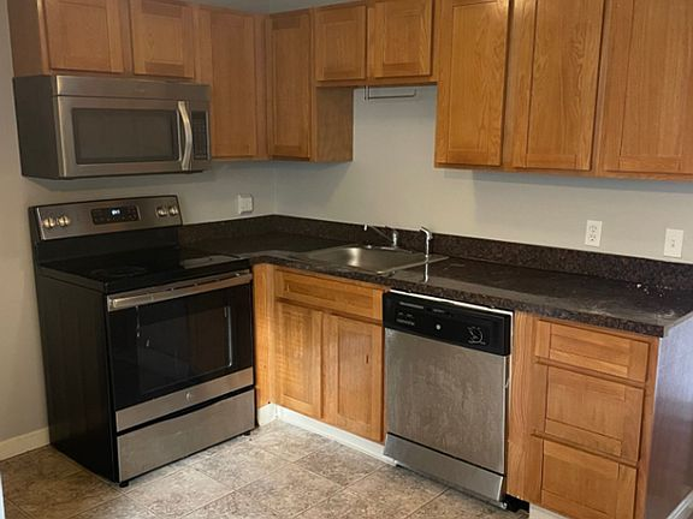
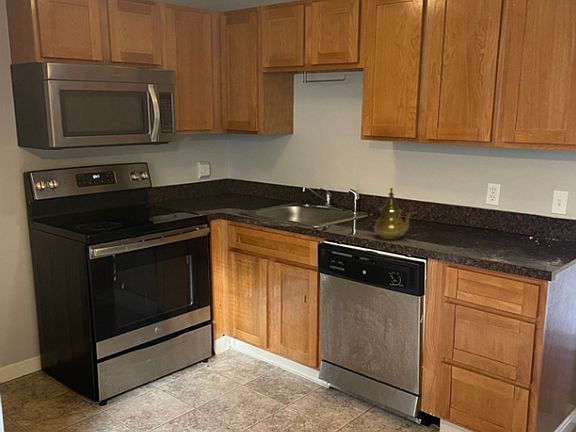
+ teapot (389, 212)
